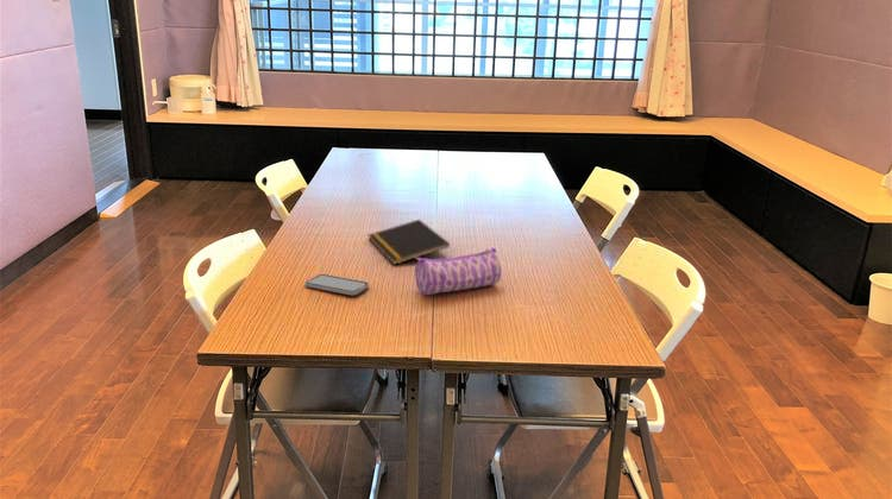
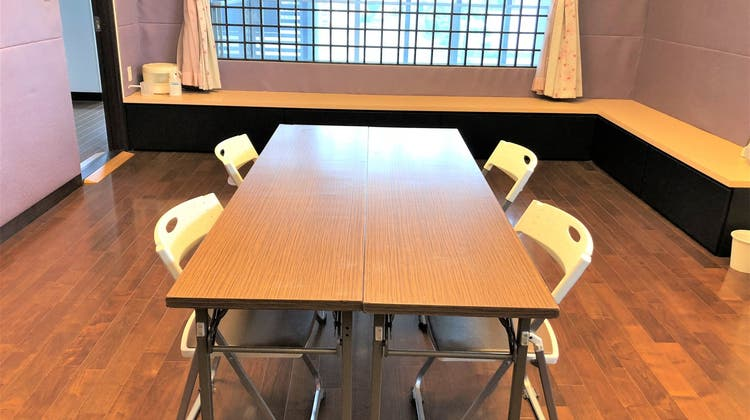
- notepad (407, 240)
- smartphone (337, 284)
- pencil case (459, 271)
